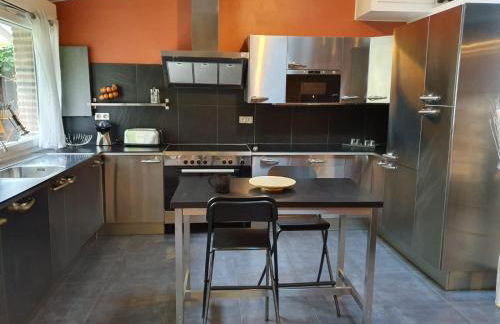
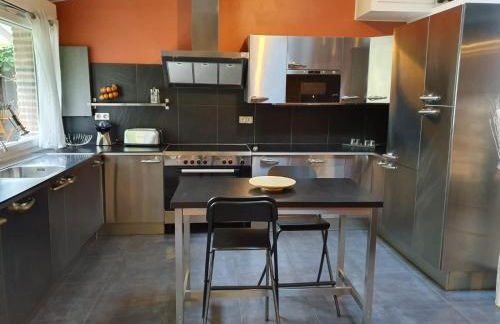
- mug (218, 182)
